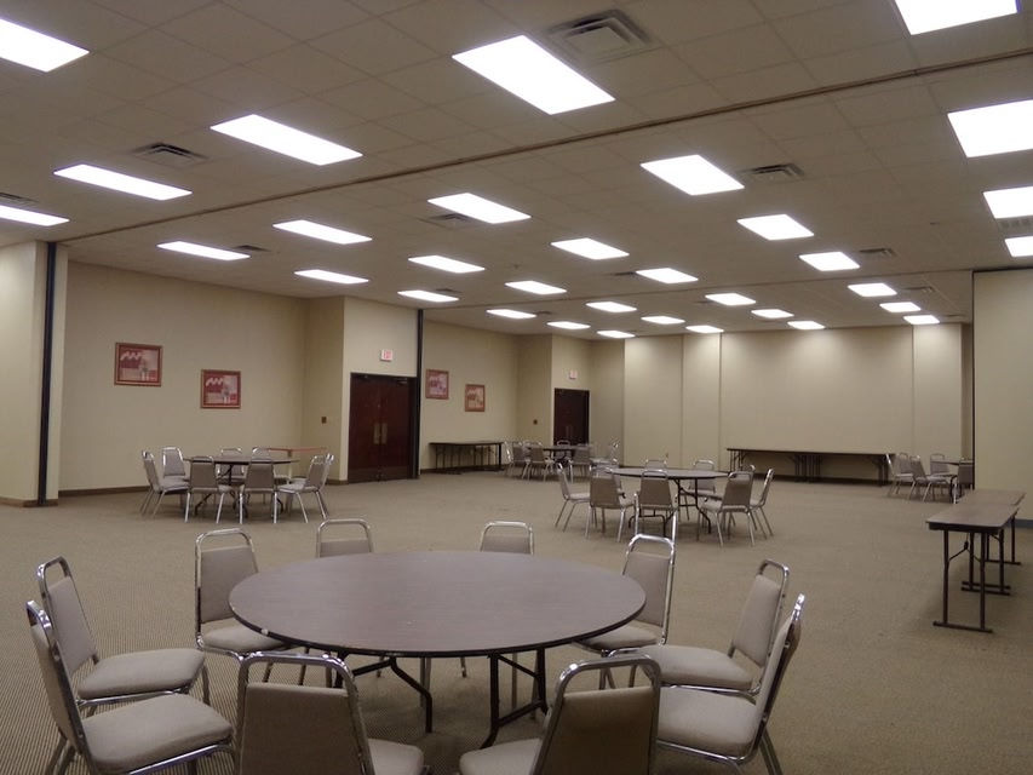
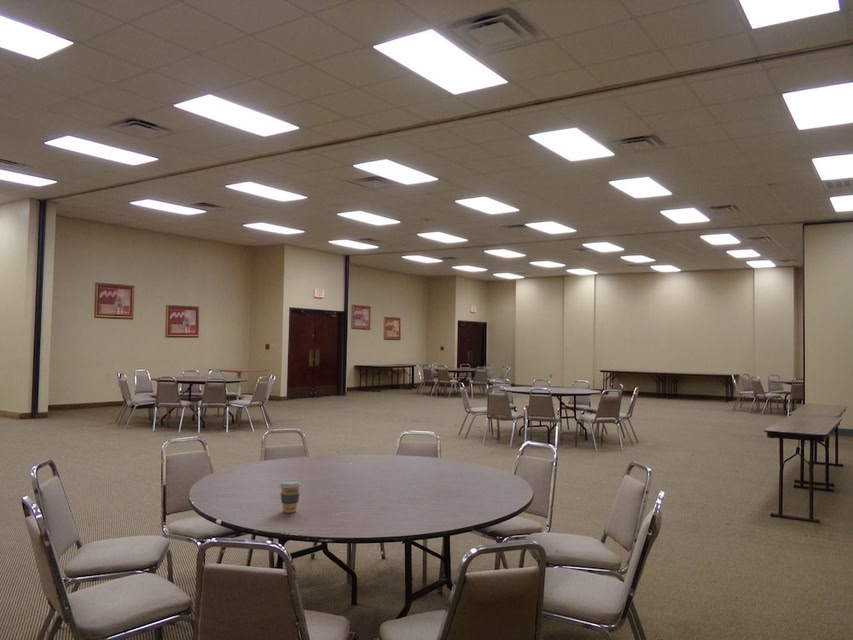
+ coffee cup (289, 496)
